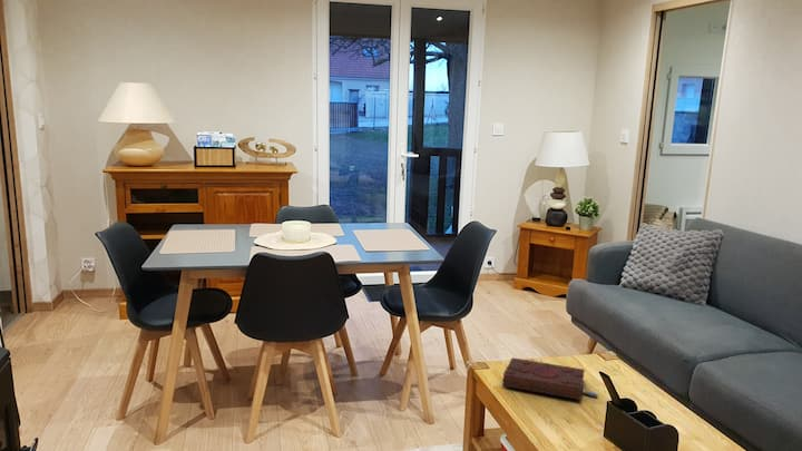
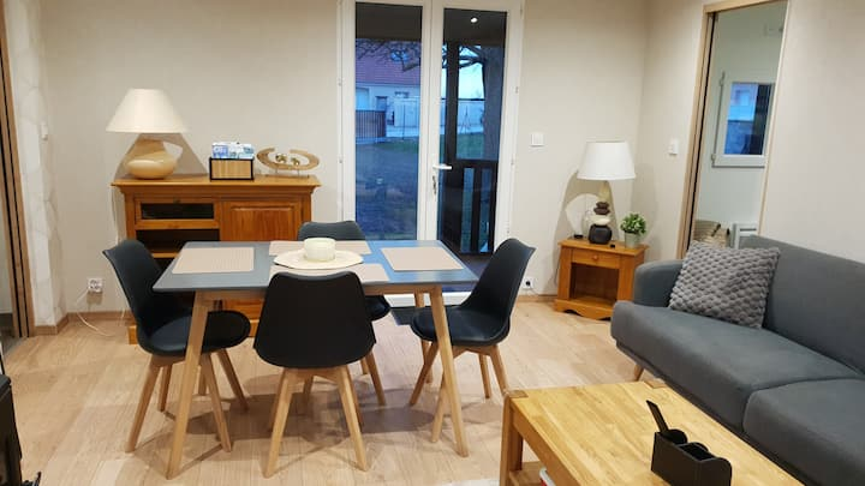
- book (550, 379)
